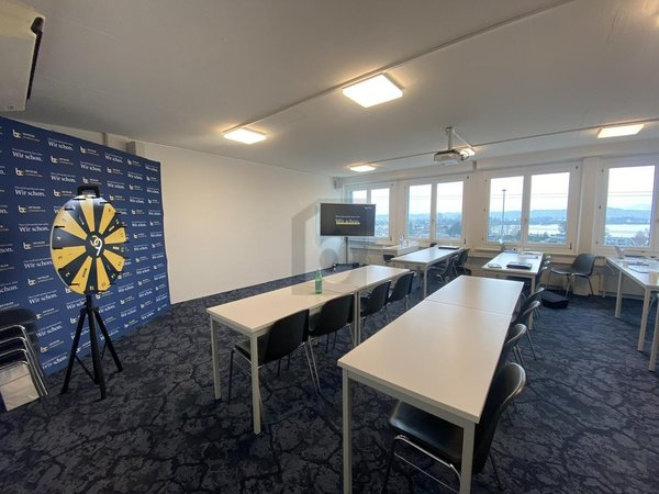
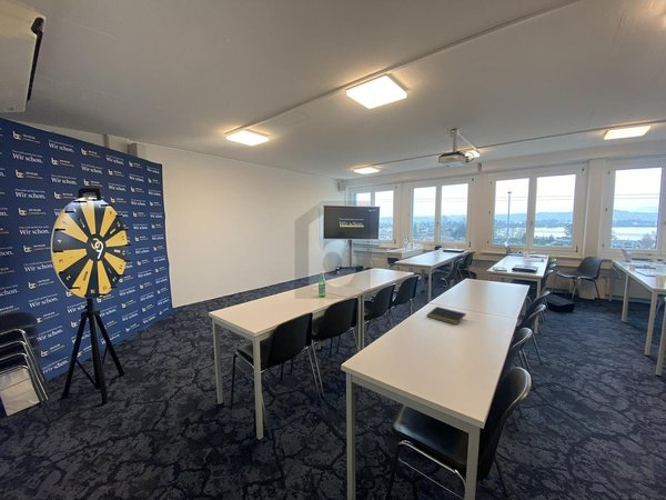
+ notepad (445, 314)
